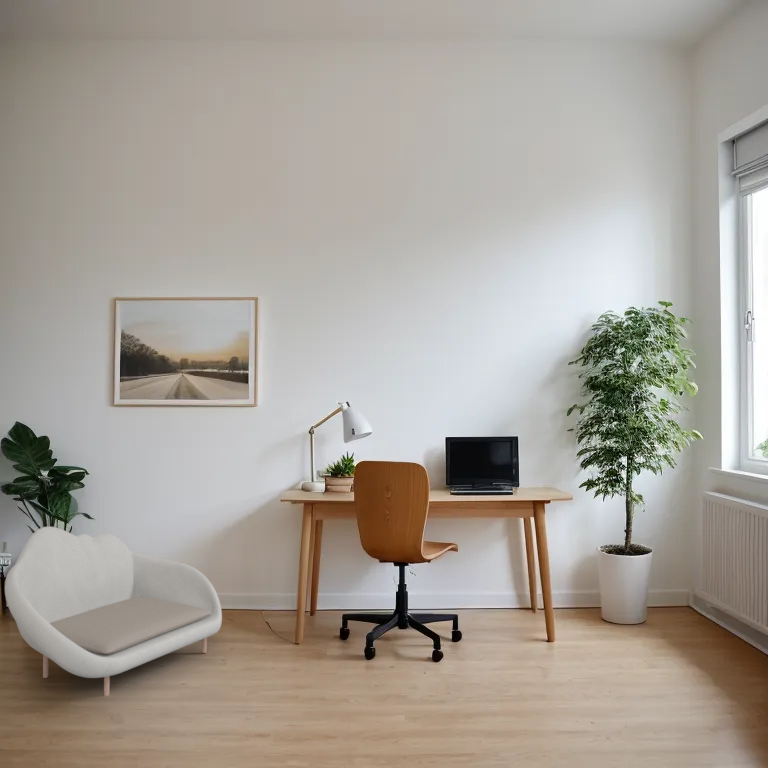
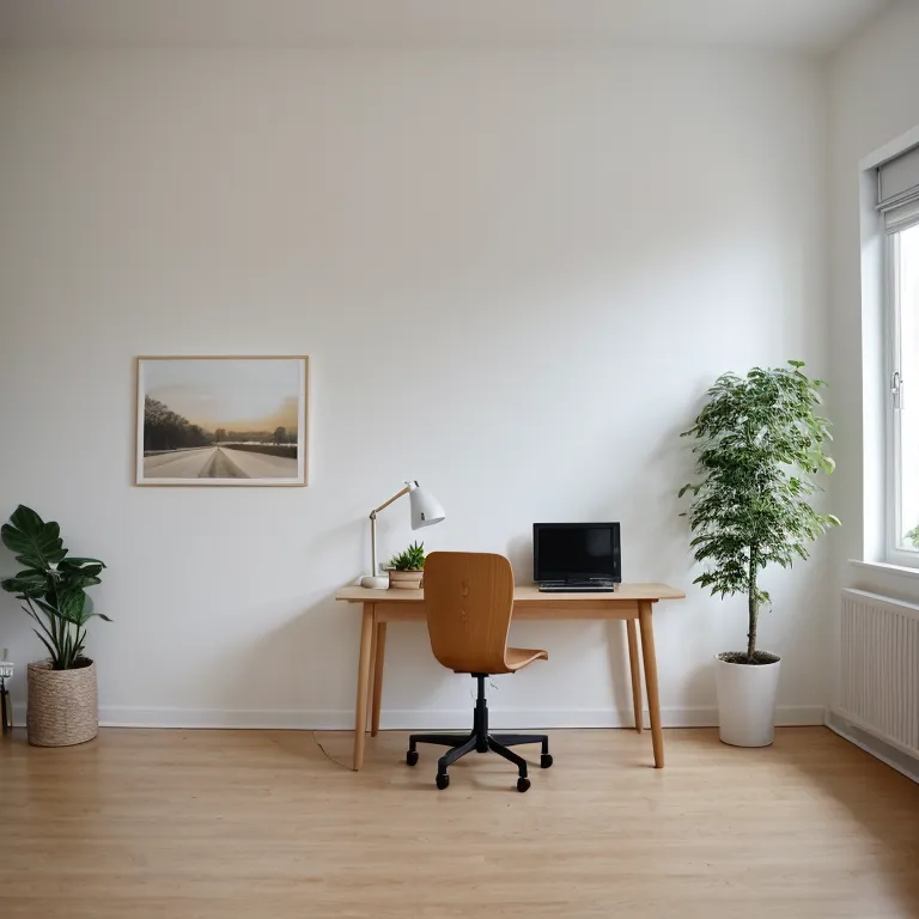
- armchair (117, 596)
